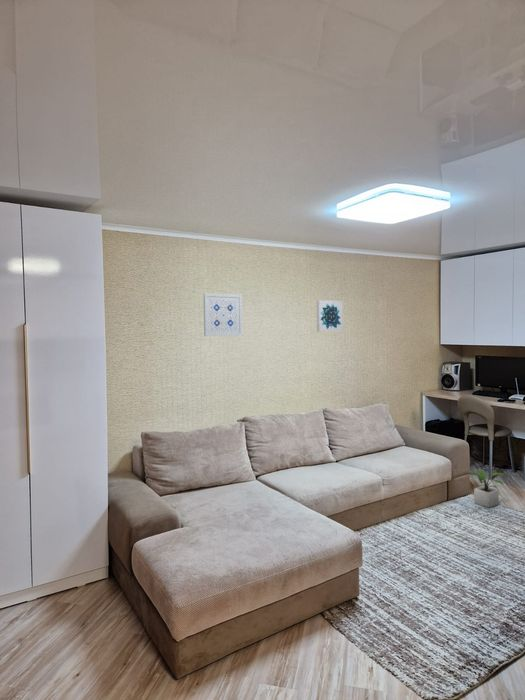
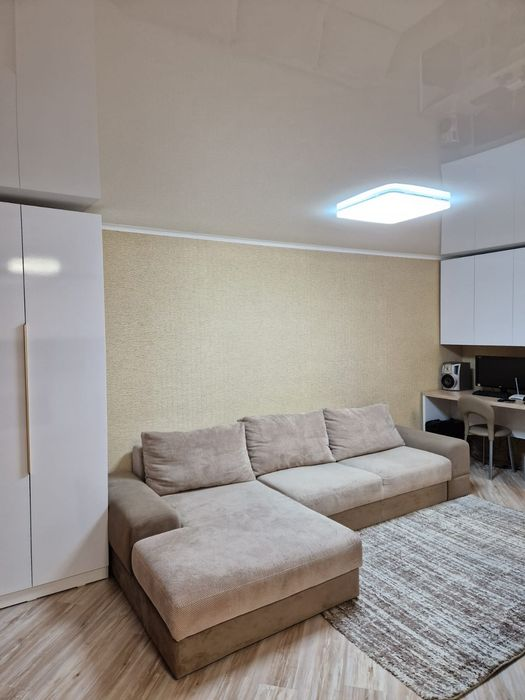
- wall art (223, 315)
- wall art (329, 316)
- potted plant (484, 487)
